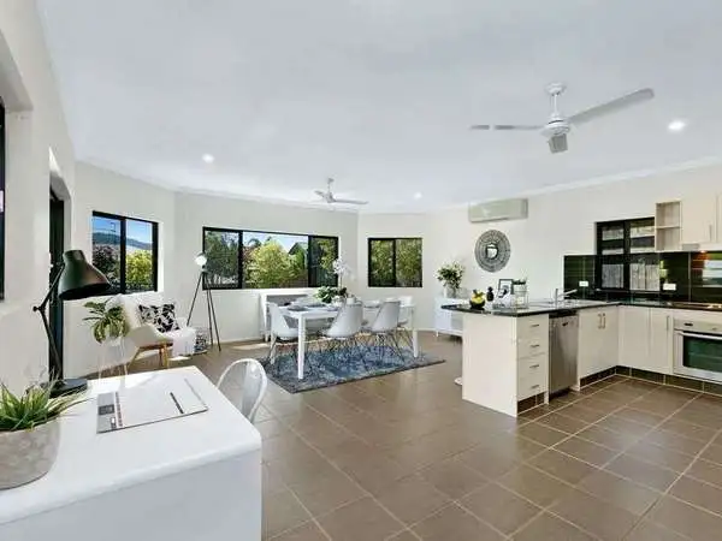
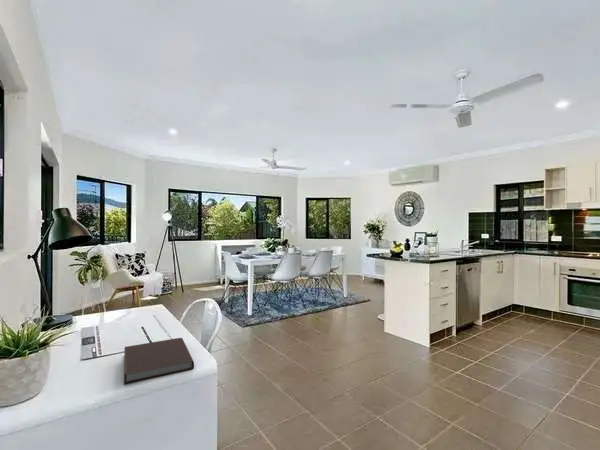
+ notebook (157, 357)
